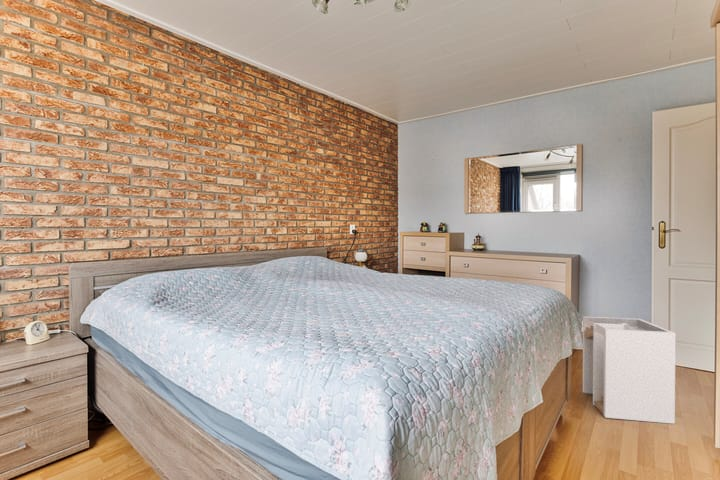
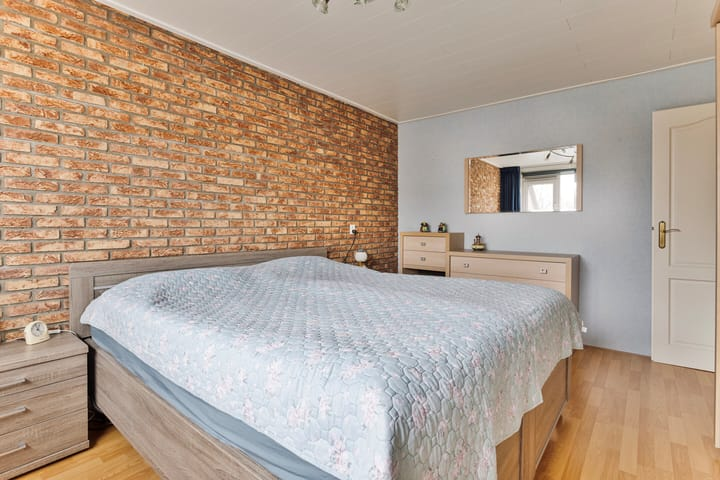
- laundry hamper (623, 365)
